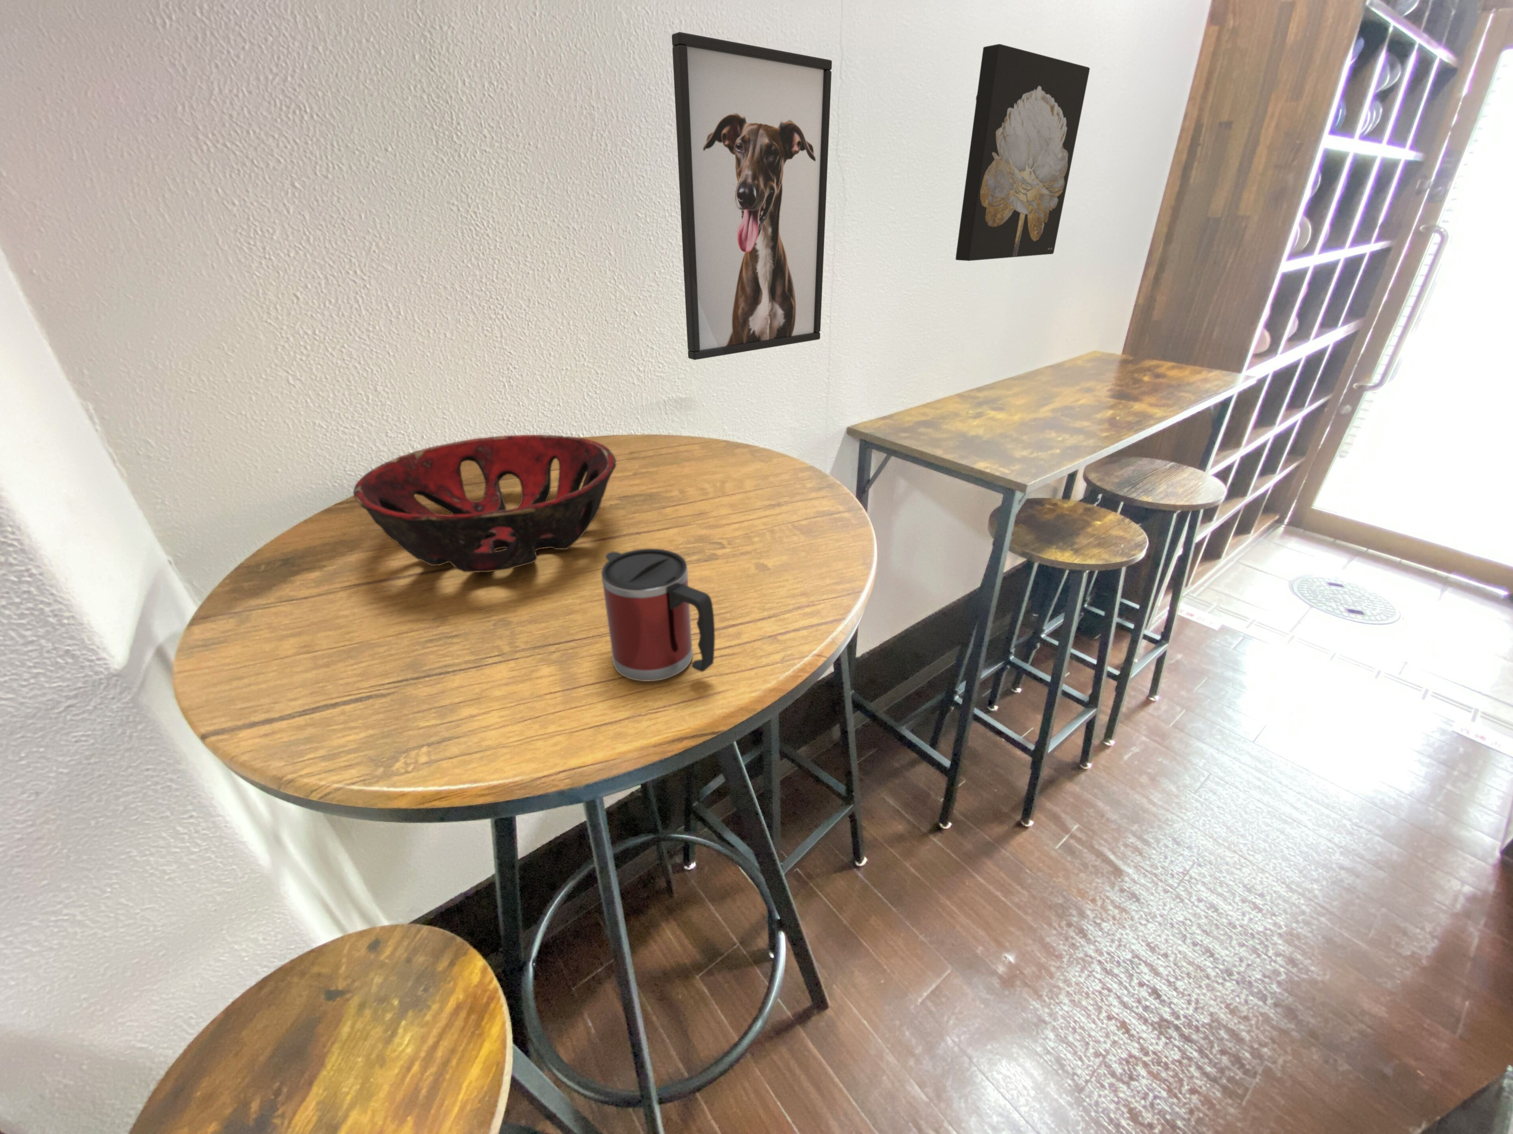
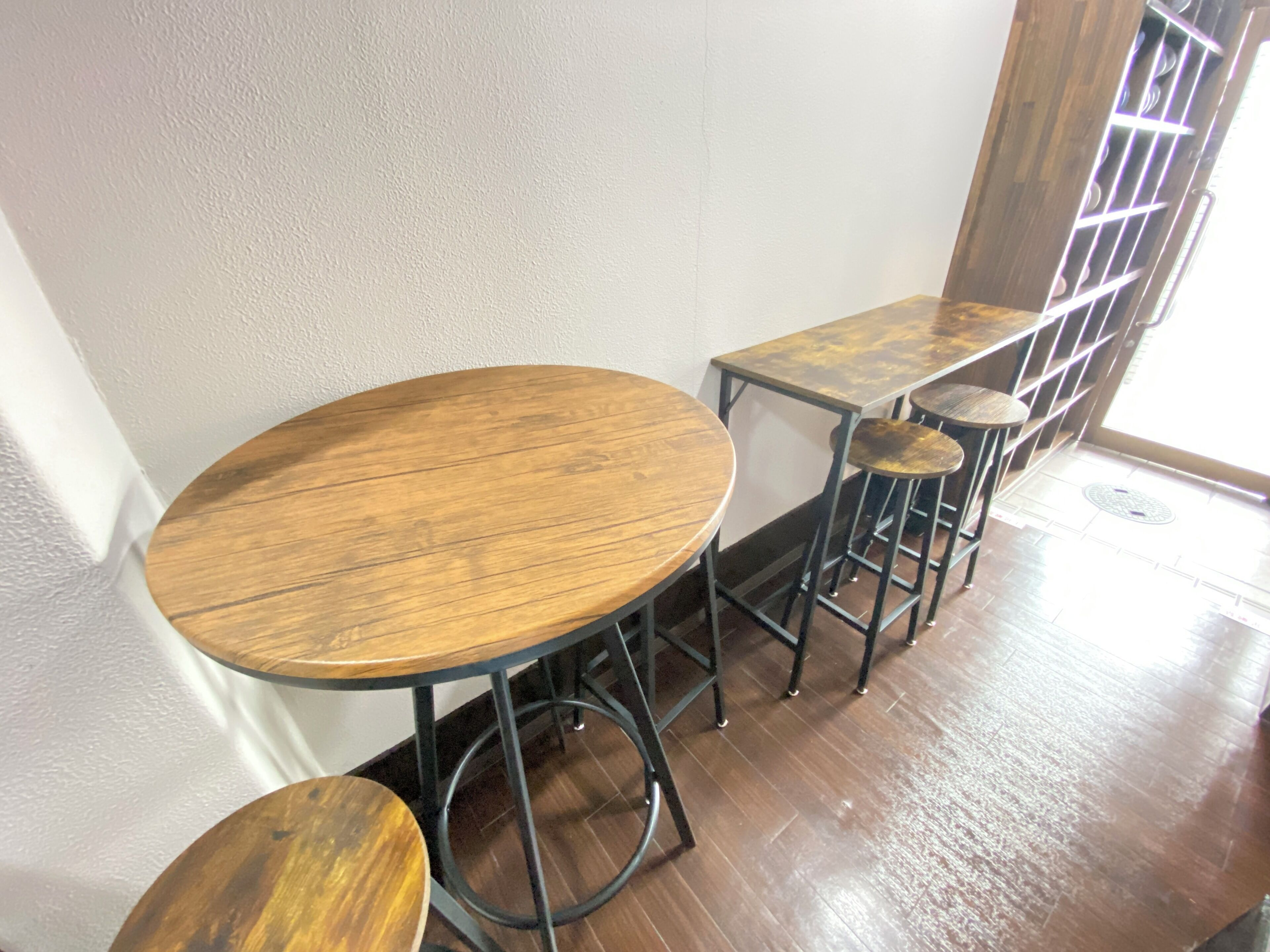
- wall art (1022, 163)
- mug (659, 617)
- decorative bowl (499, 503)
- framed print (758, 212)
